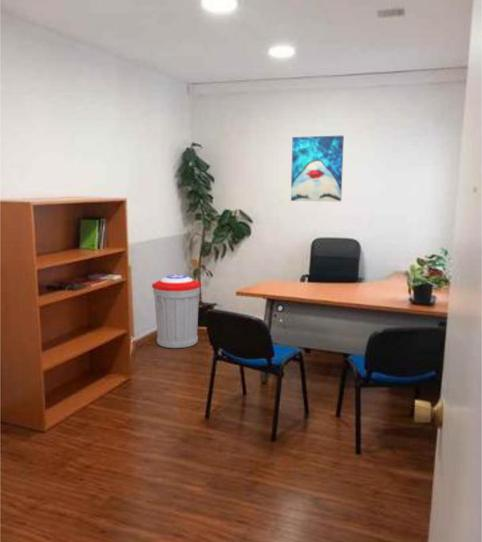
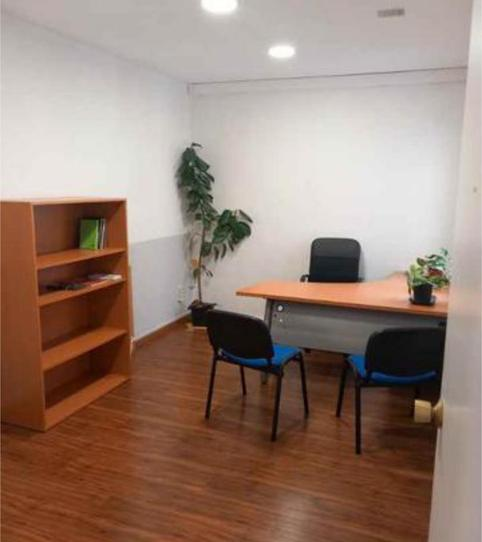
- wall art (316, 169)
- trash can (177, 309)
